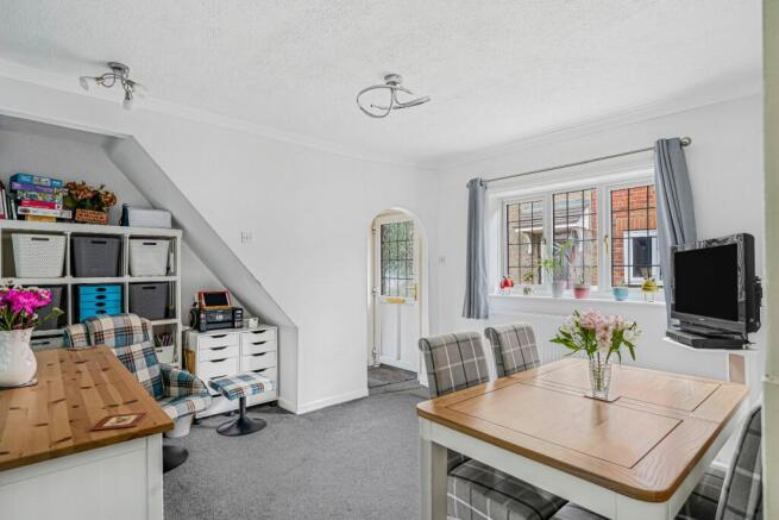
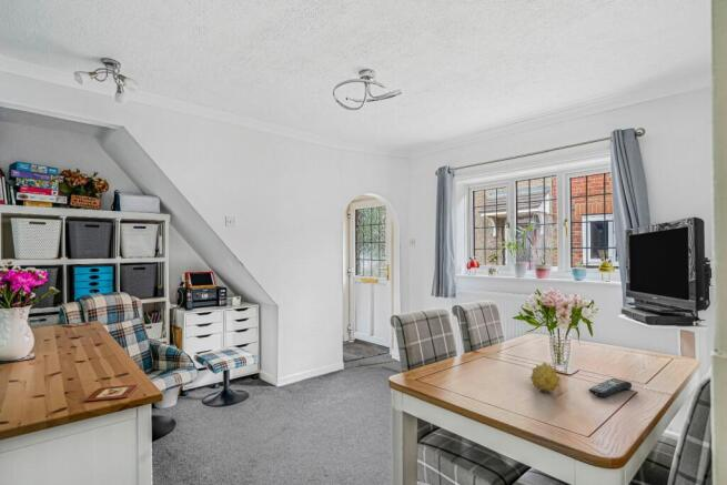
+ fruit (544, 375)
+ remote control (610, 386)
